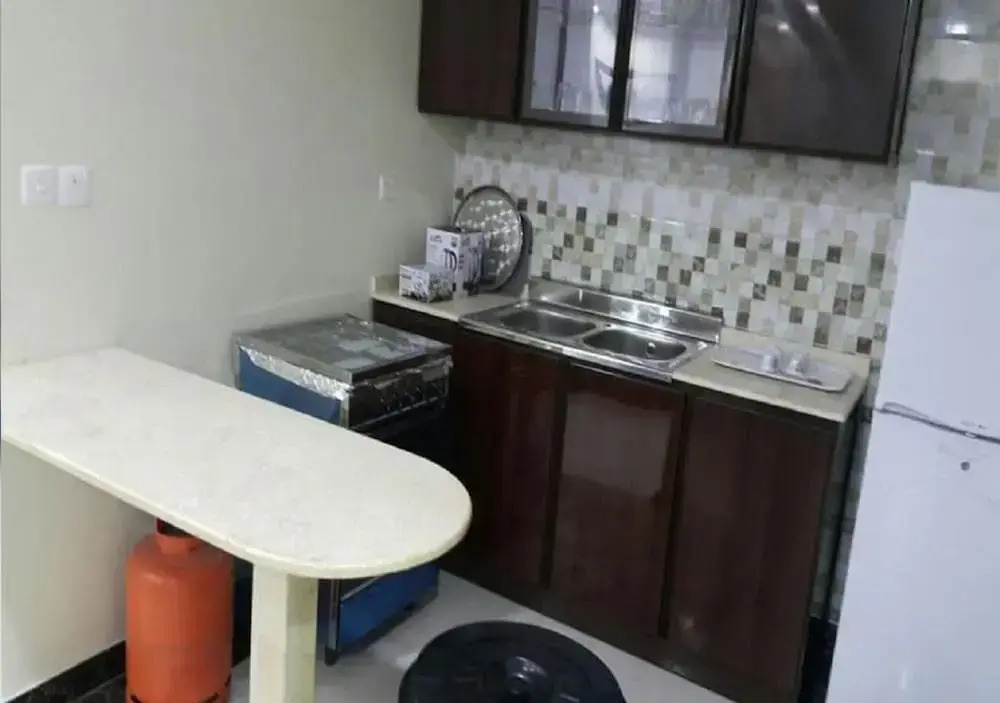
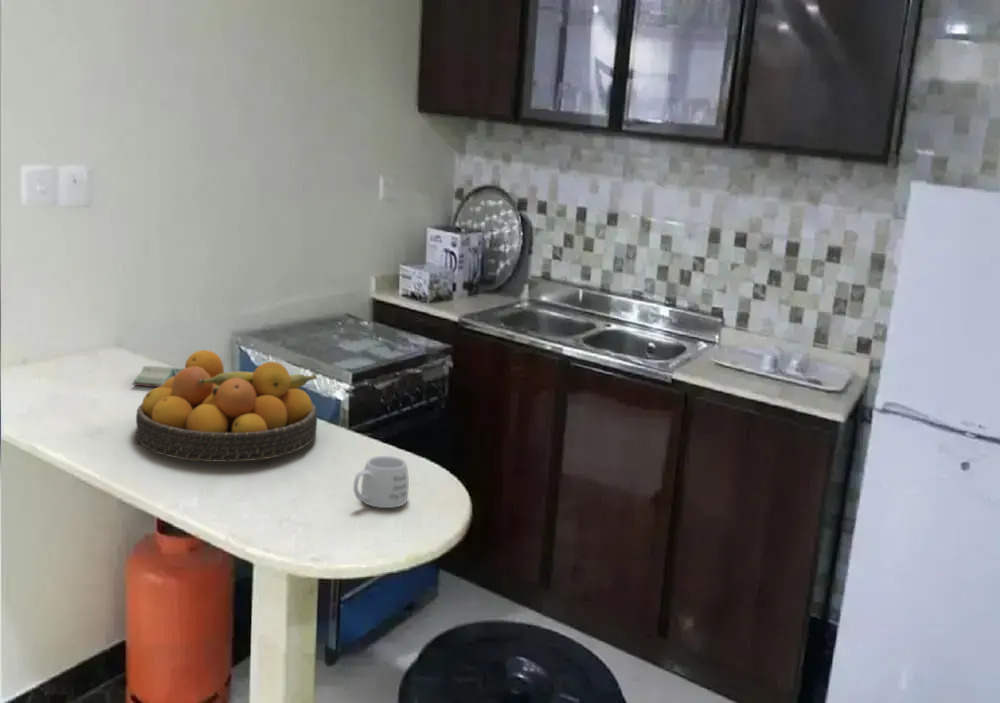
+ fruit bowl (229, 397)
+ book (159, 372)
+ mug (378, 483)
